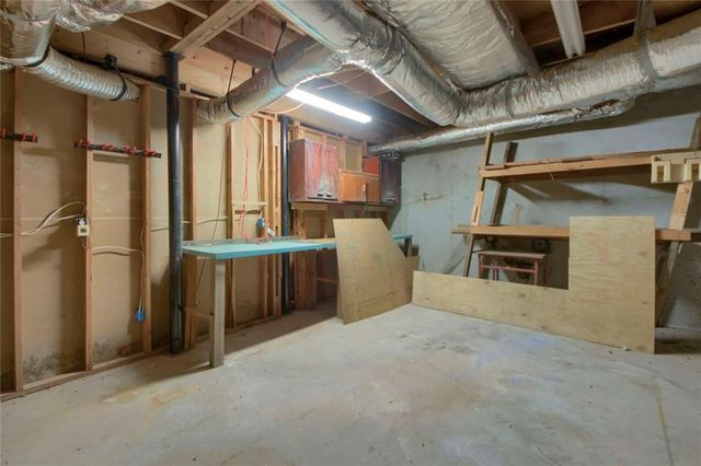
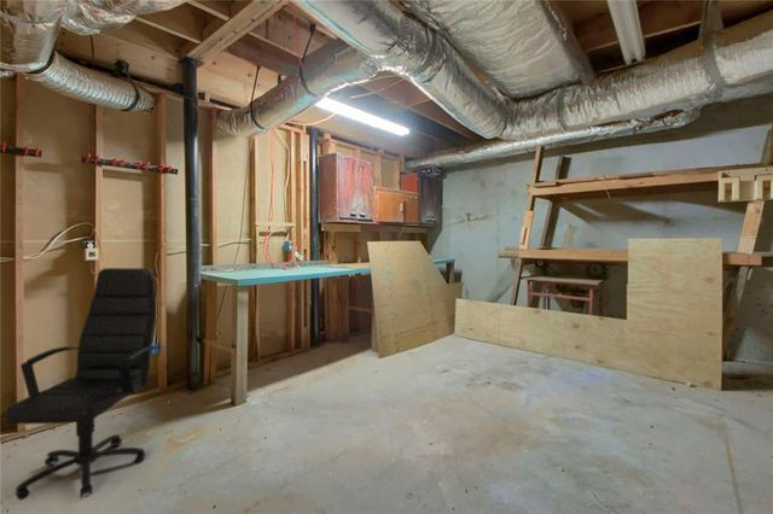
+ office chair (94, 367)
